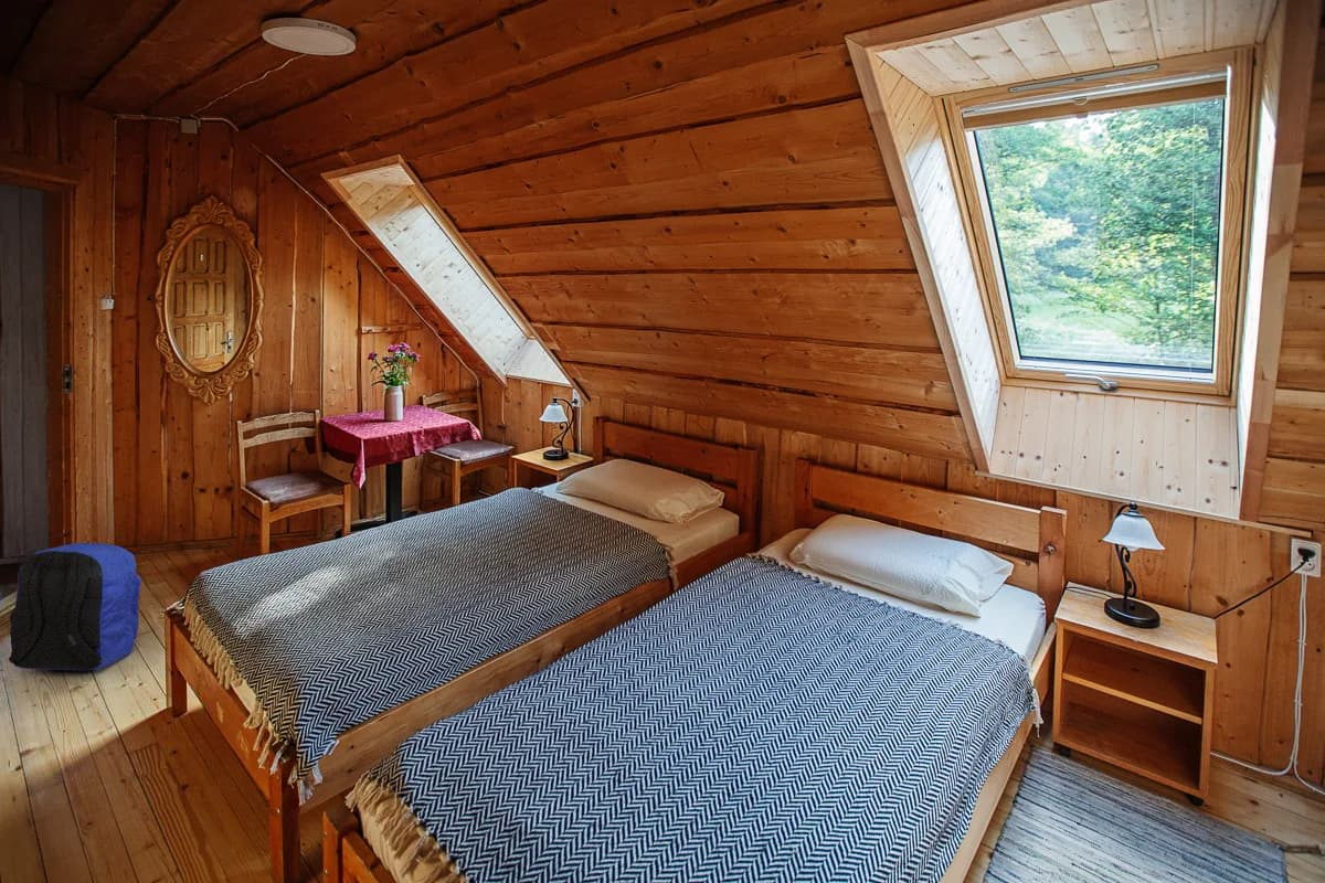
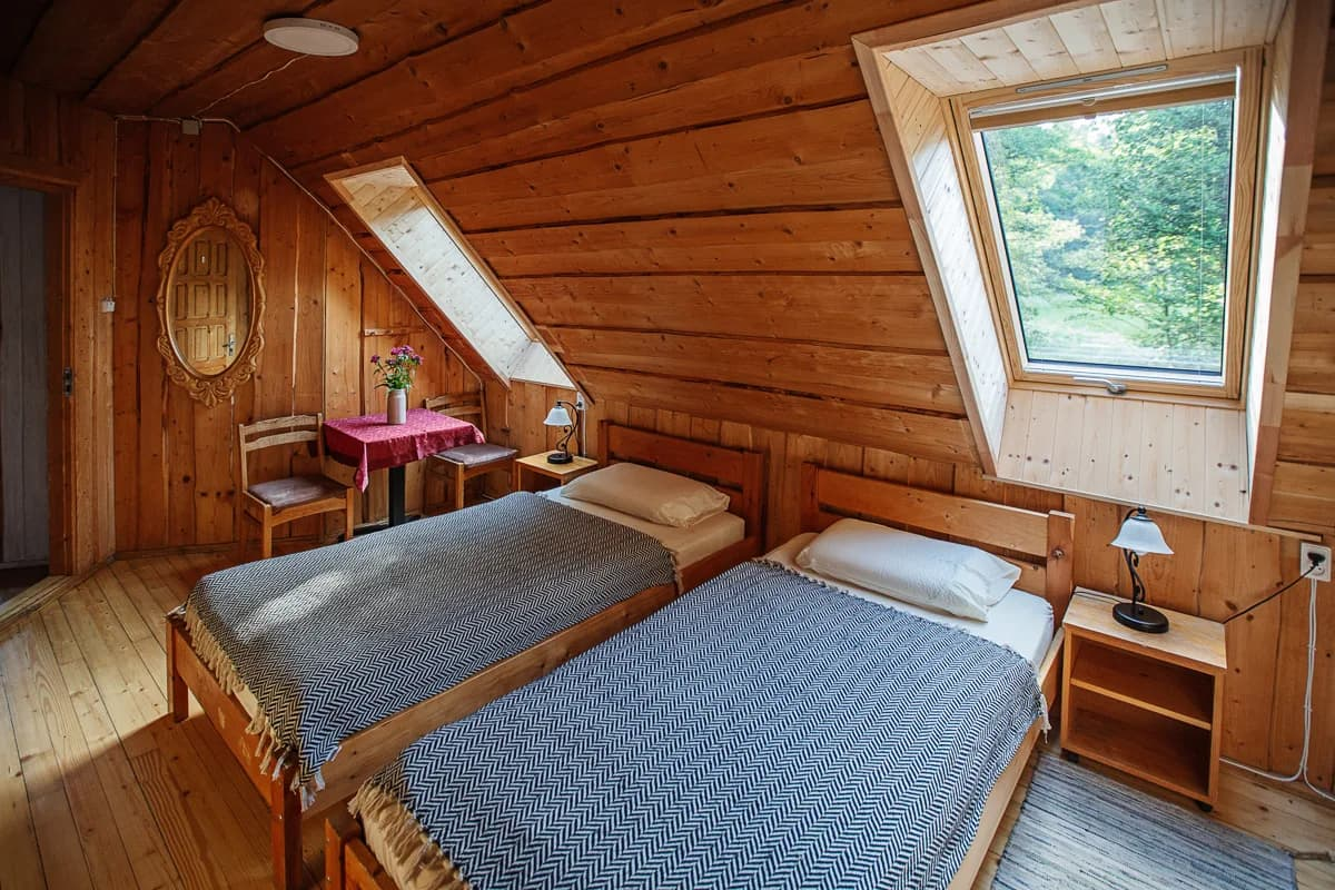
- backpack (81, 599)
